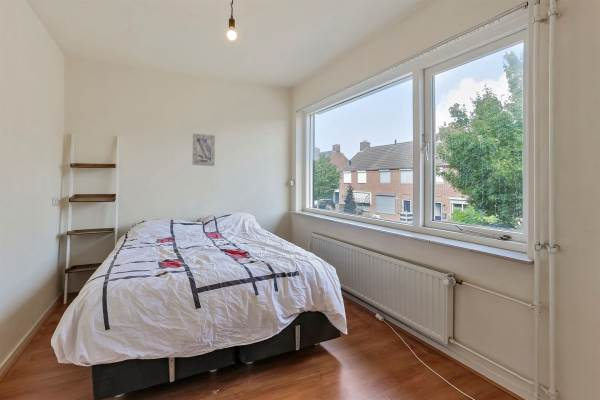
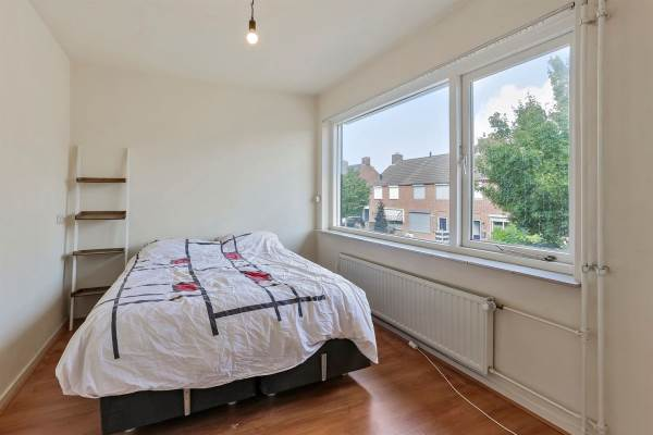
- wall art (203, 149)
